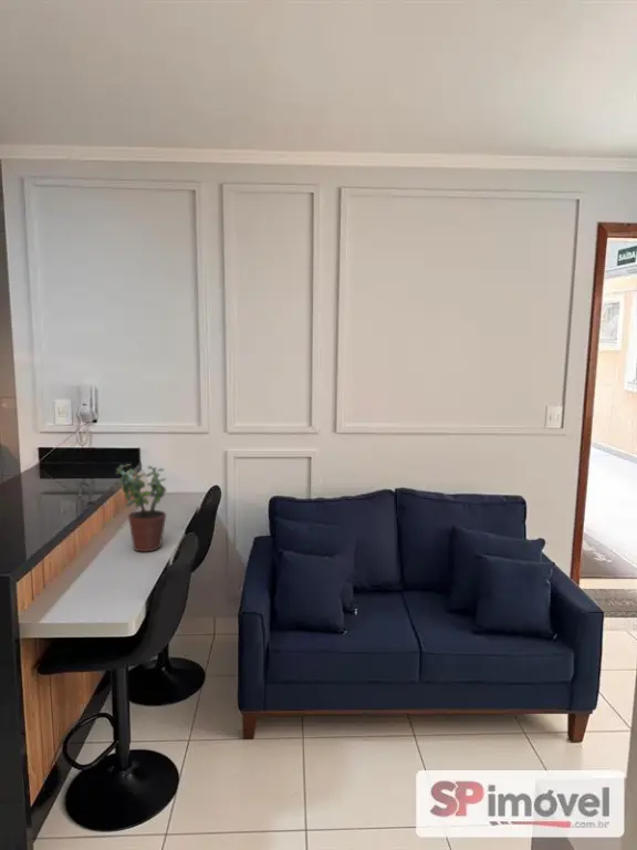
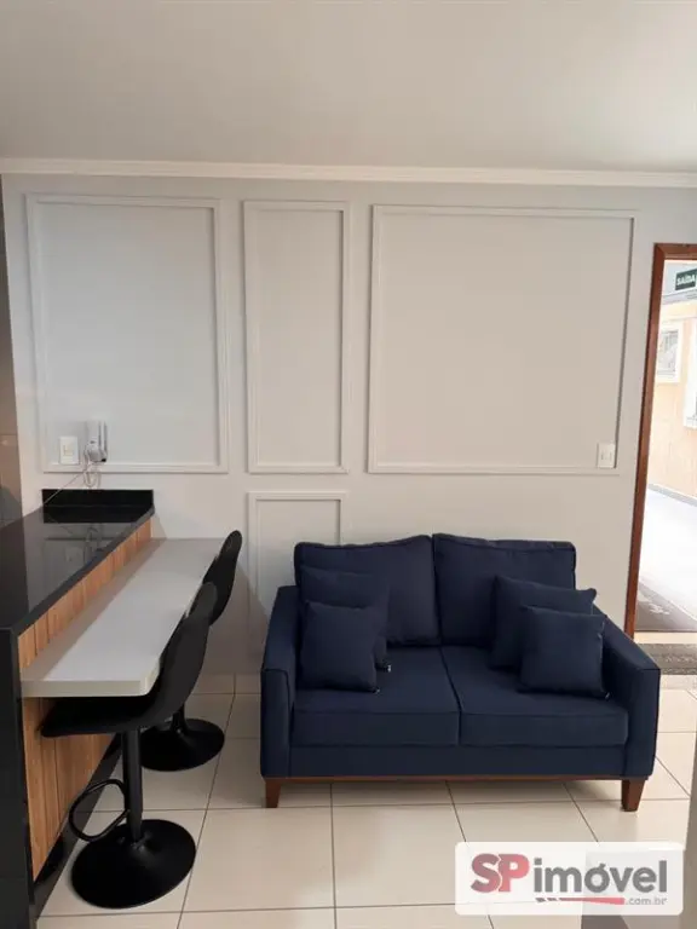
- potted plant (146, 505)
